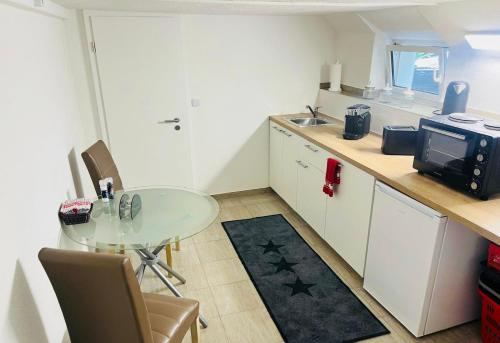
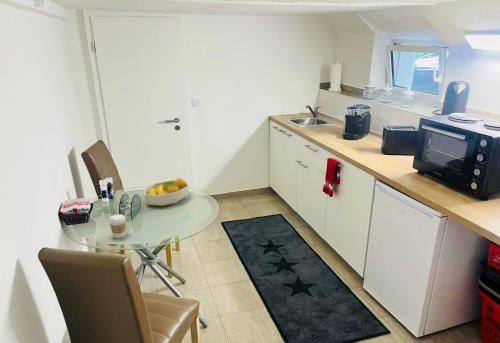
+ coffee cup (118, 226)
+ fruit bowl (166, 190)
